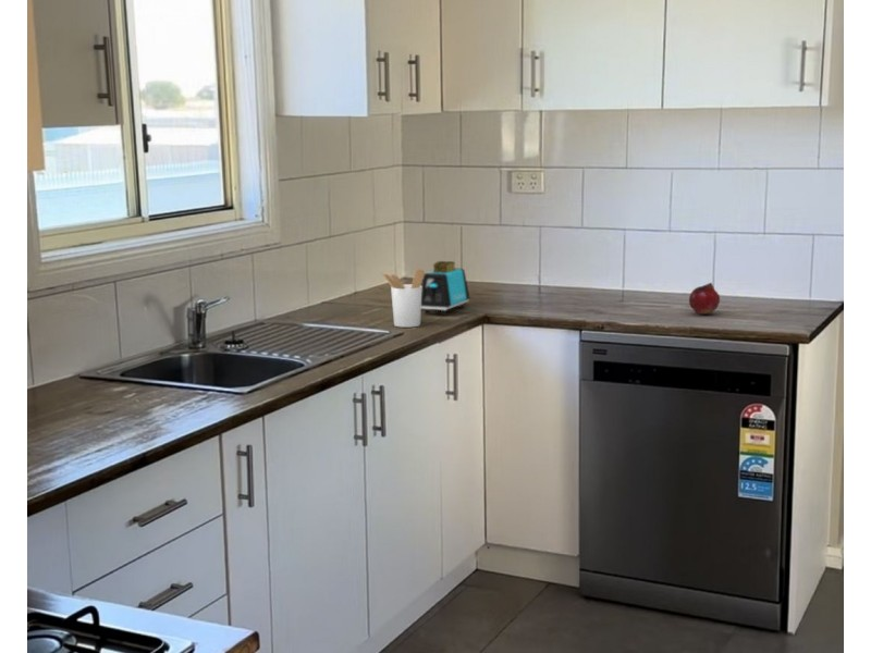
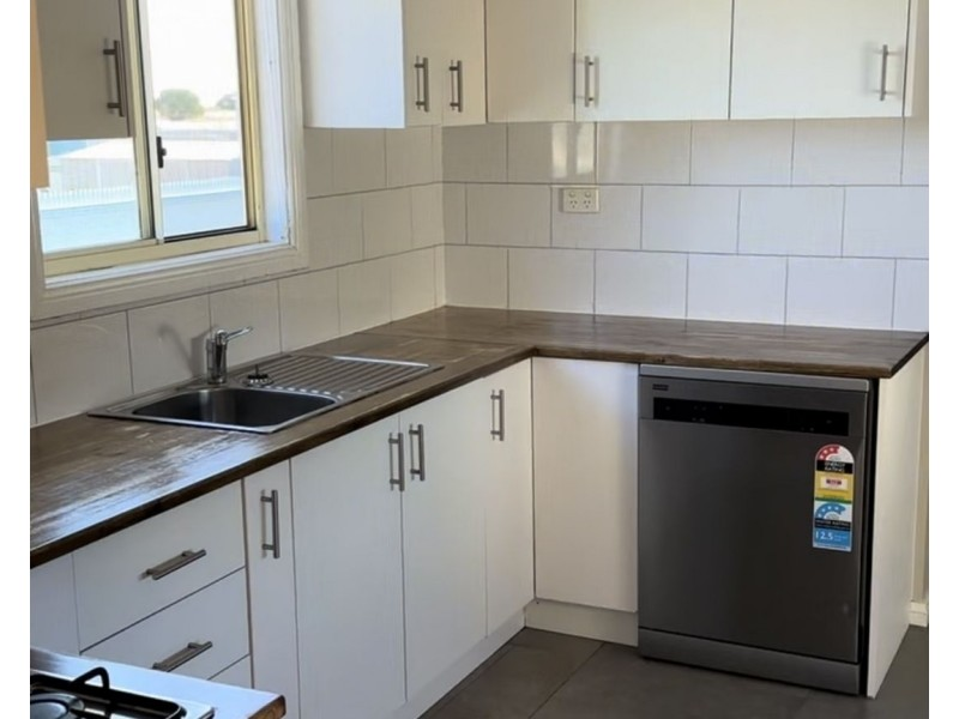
- utensil holder (402, 297)
- fruit (703, 298)
- toaster (444, 285)
